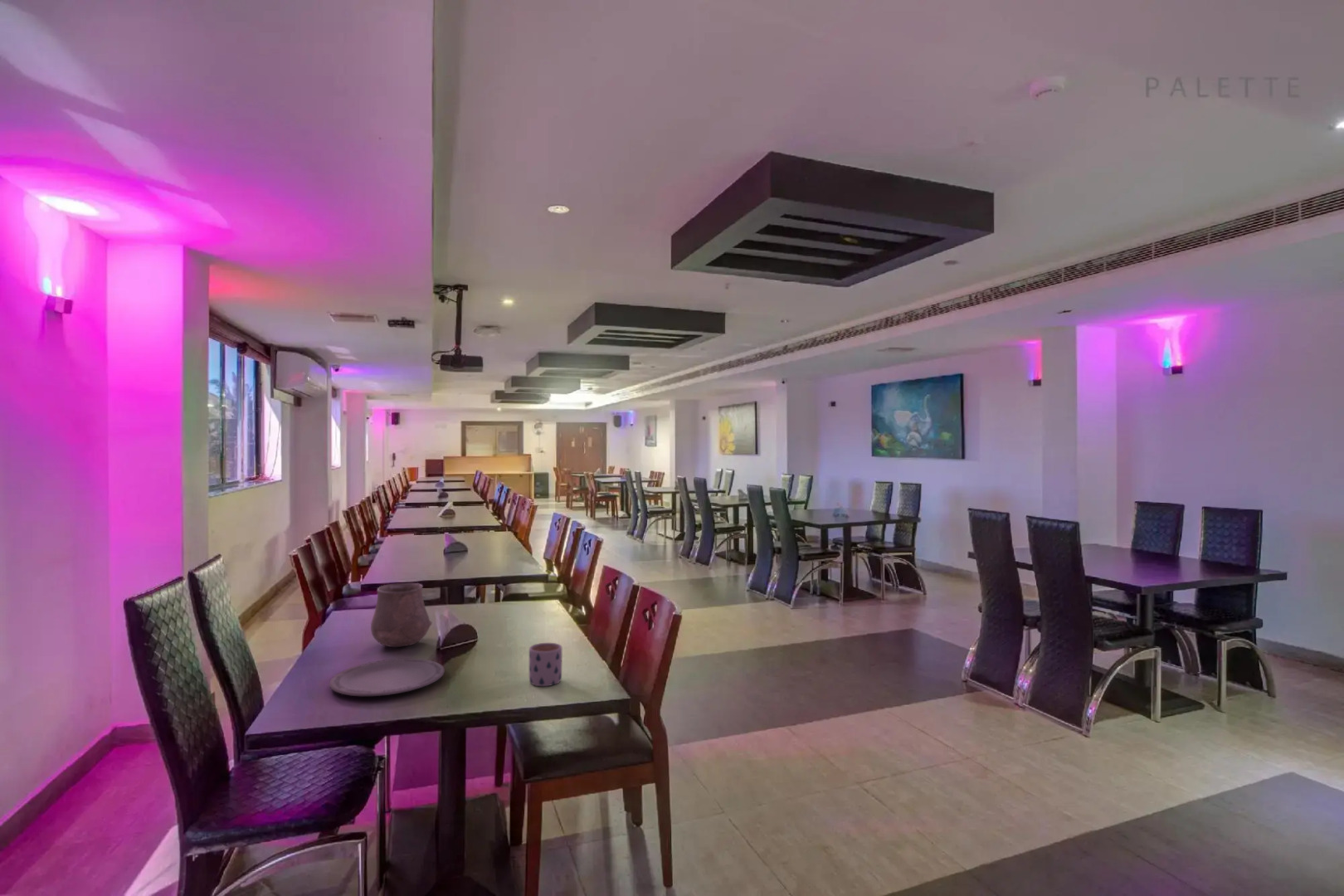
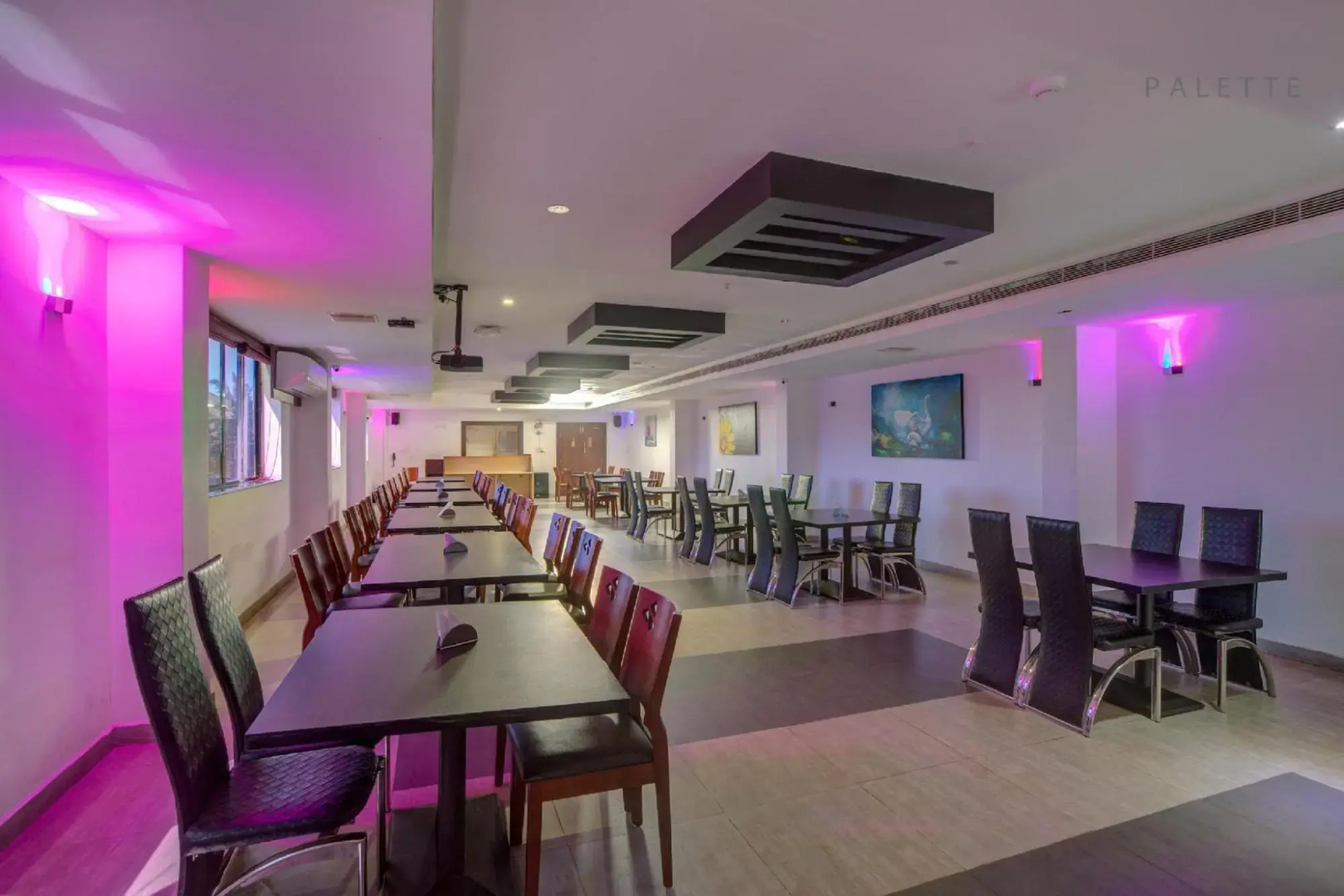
- plate (388, 678)
- mug (543, 662)
- ceramic cup (399, 615)
